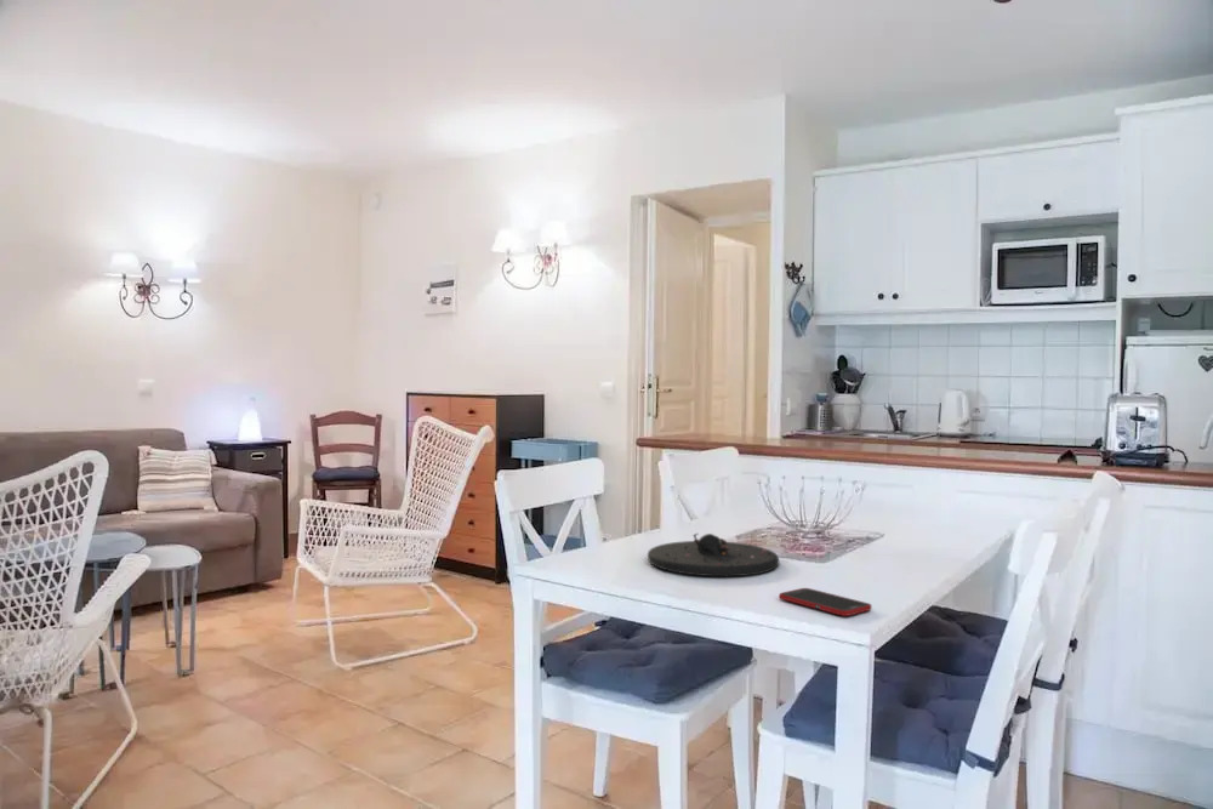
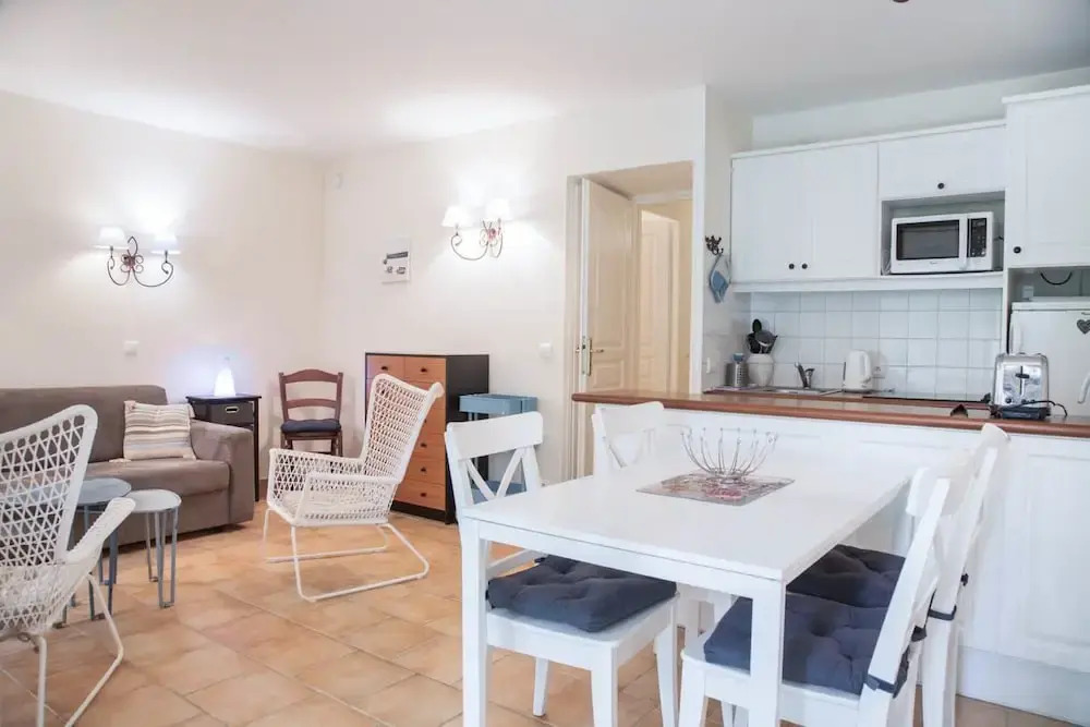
- cell phone (824, 602)
- plate (712, 547)
